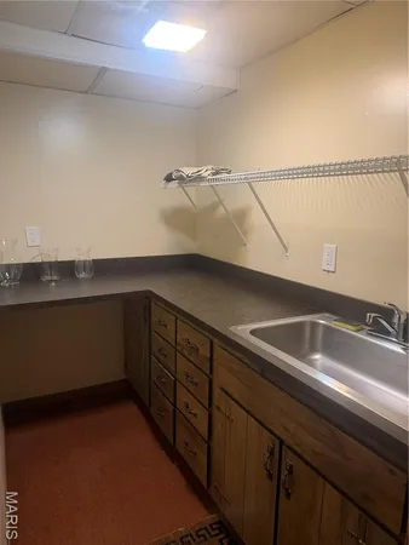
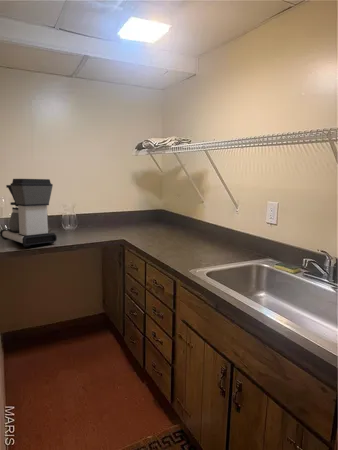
+ coffee maker (26, 210)
